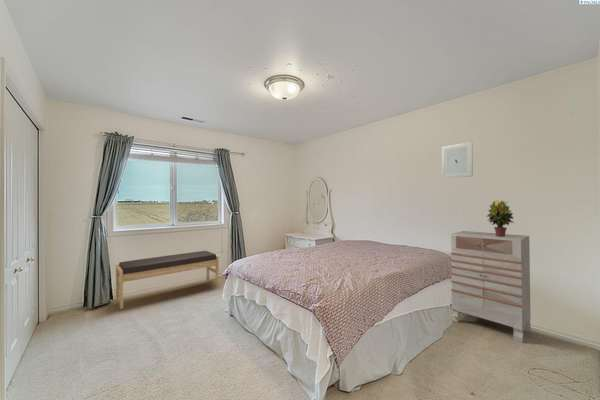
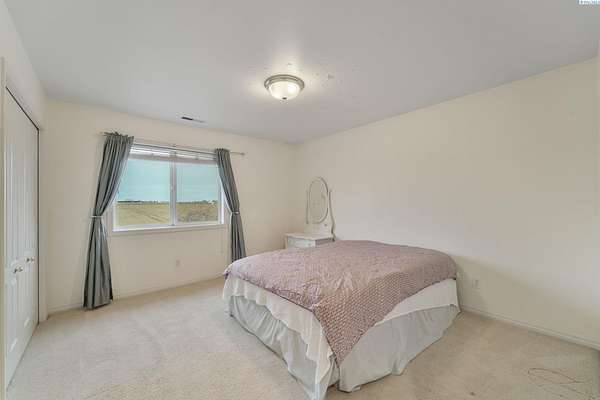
- bench (170, 273)
- potted plant (499, 217)
- wall art (456, 161)
- dresser (489, 279)
